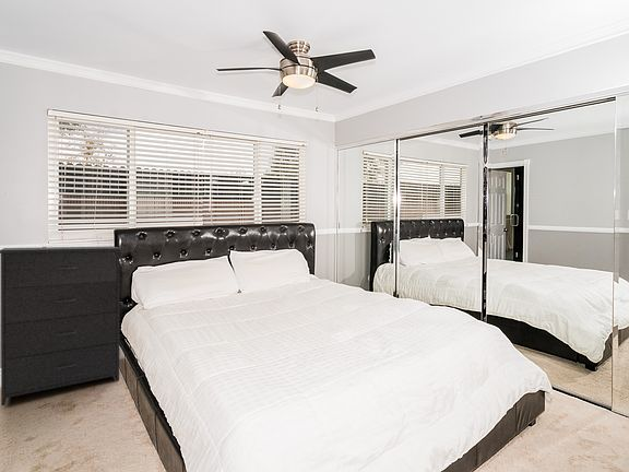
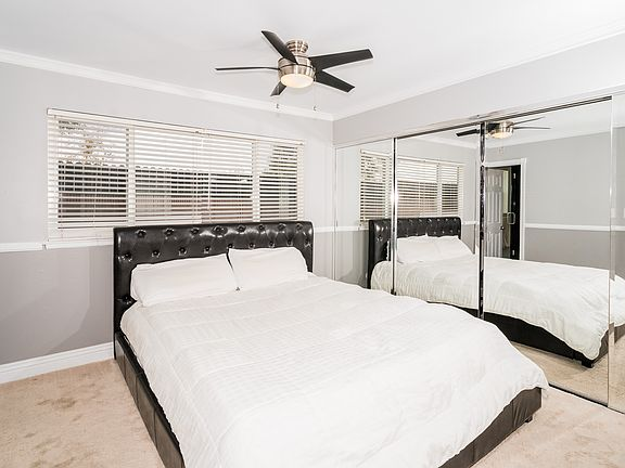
- dresser (63, 316)
